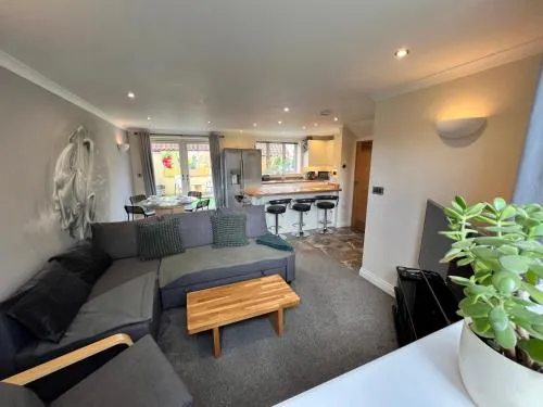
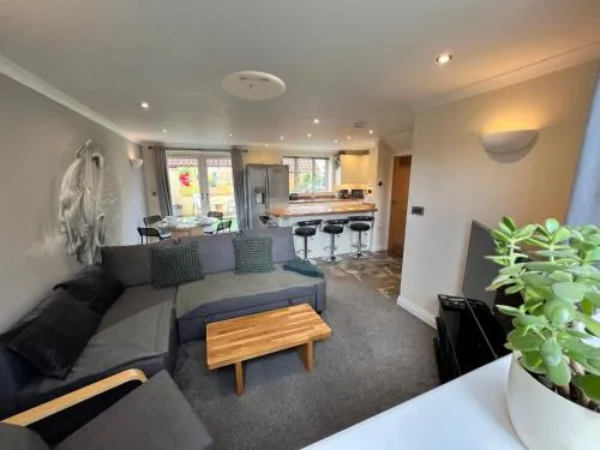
+ ceiling light (253, 86)
